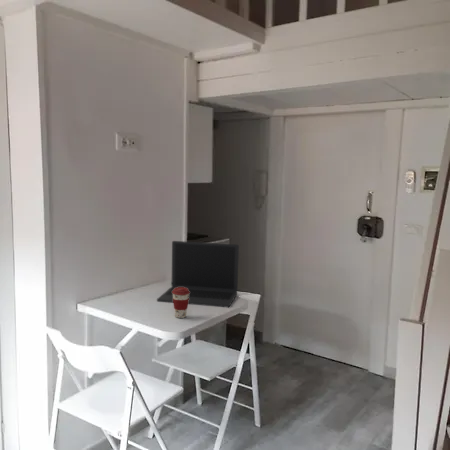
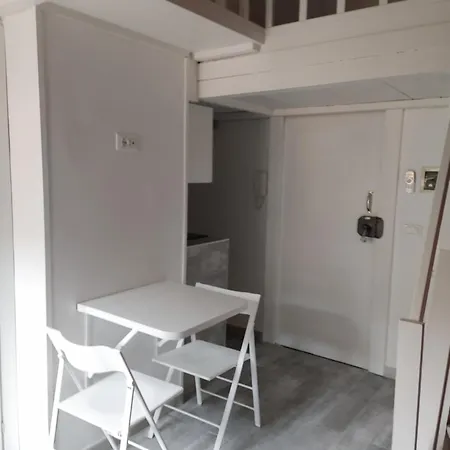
- coffee cup (180, 302)
- laptop (199, 272)
